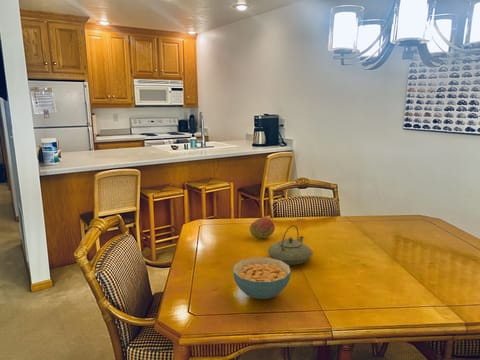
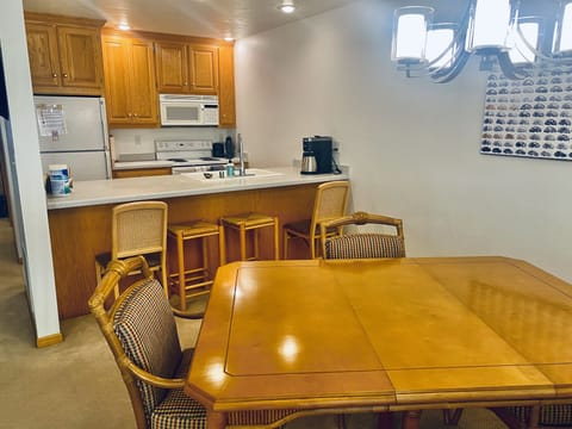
- cereal bowl (261, 281)
- fruit (262, 228)
- teapot (291, 241)
